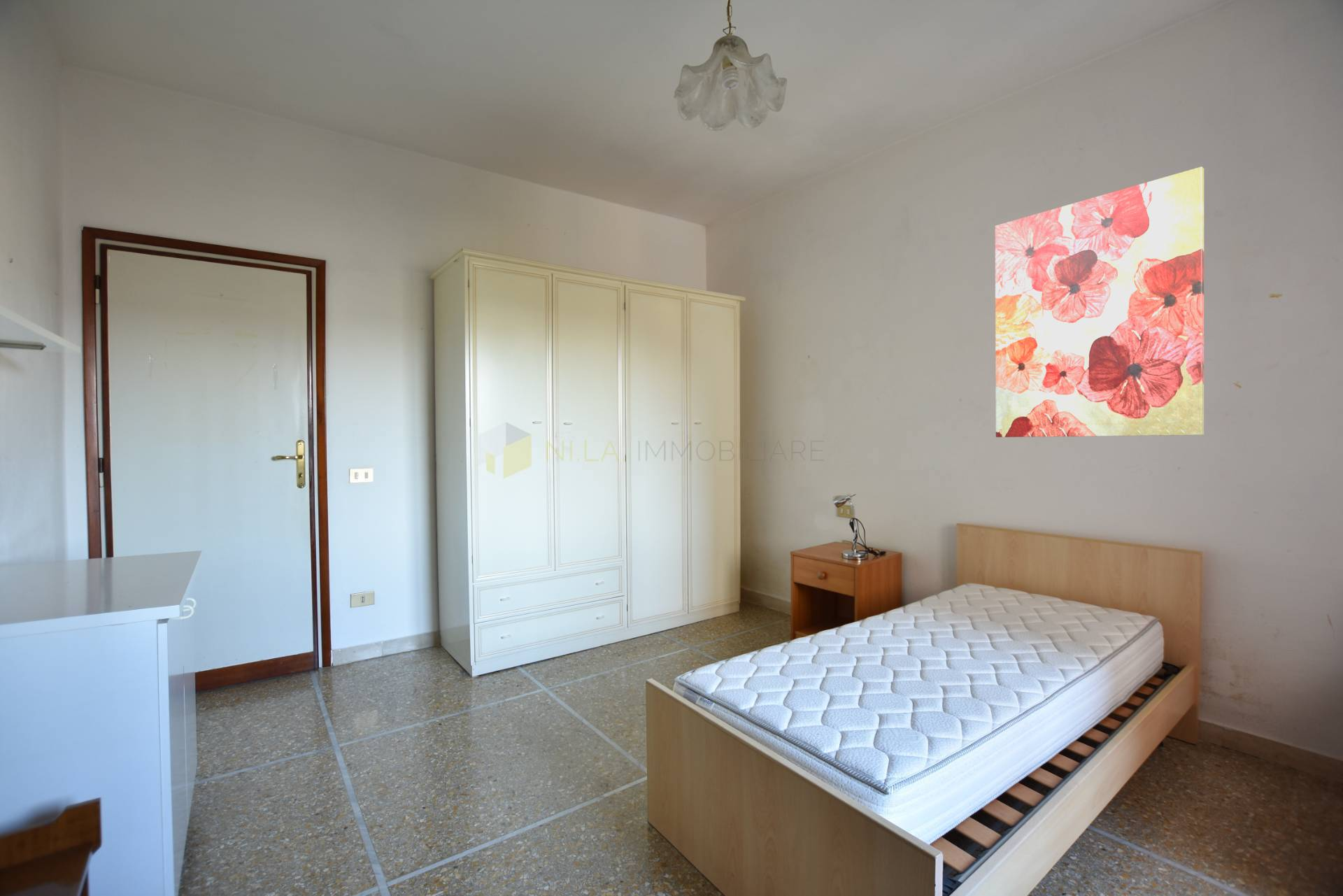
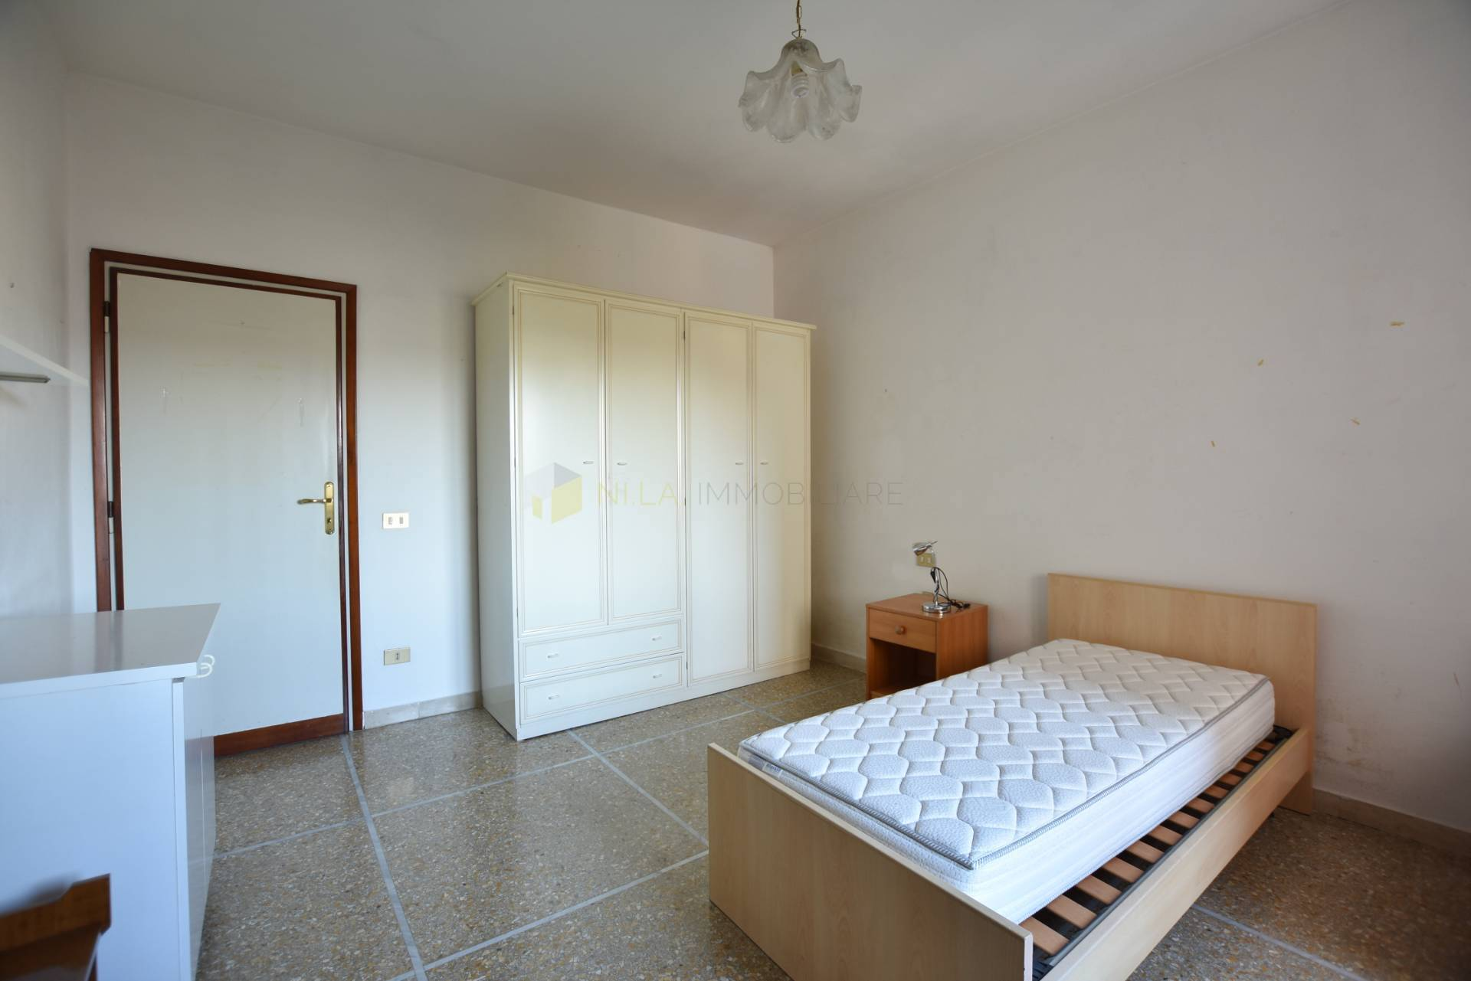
- wall art (1088, 318)
